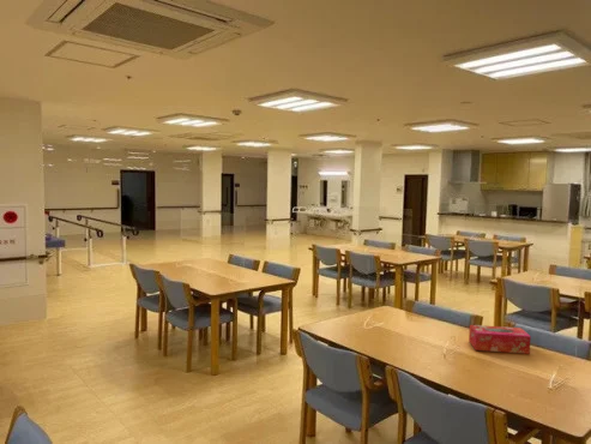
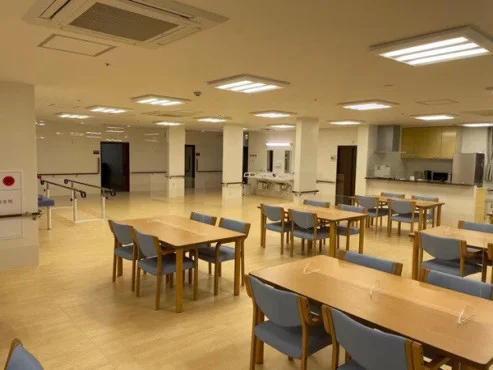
- tissue box (497, 338)
